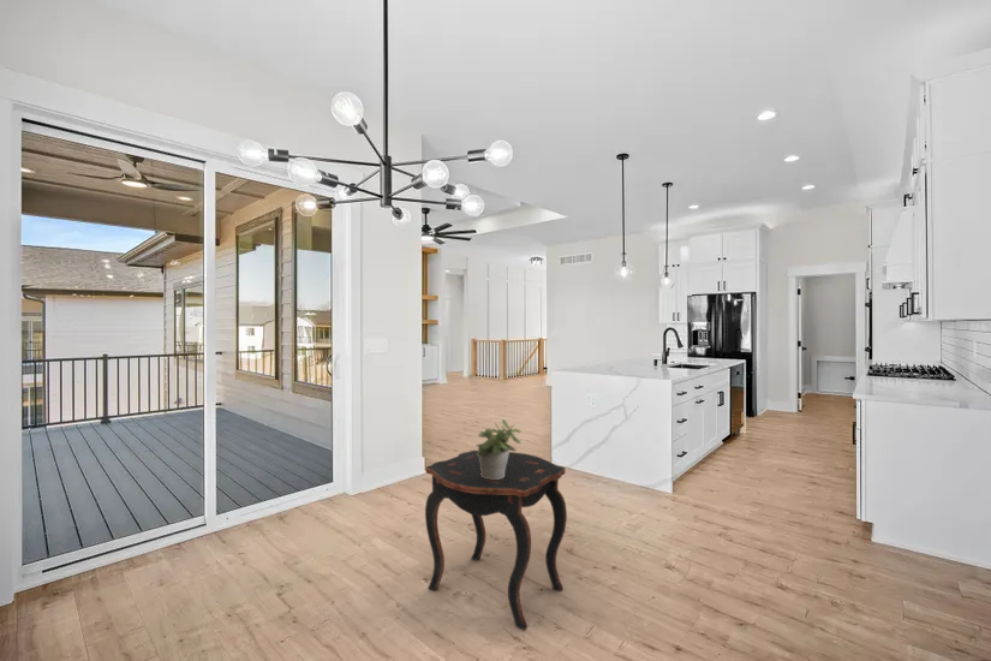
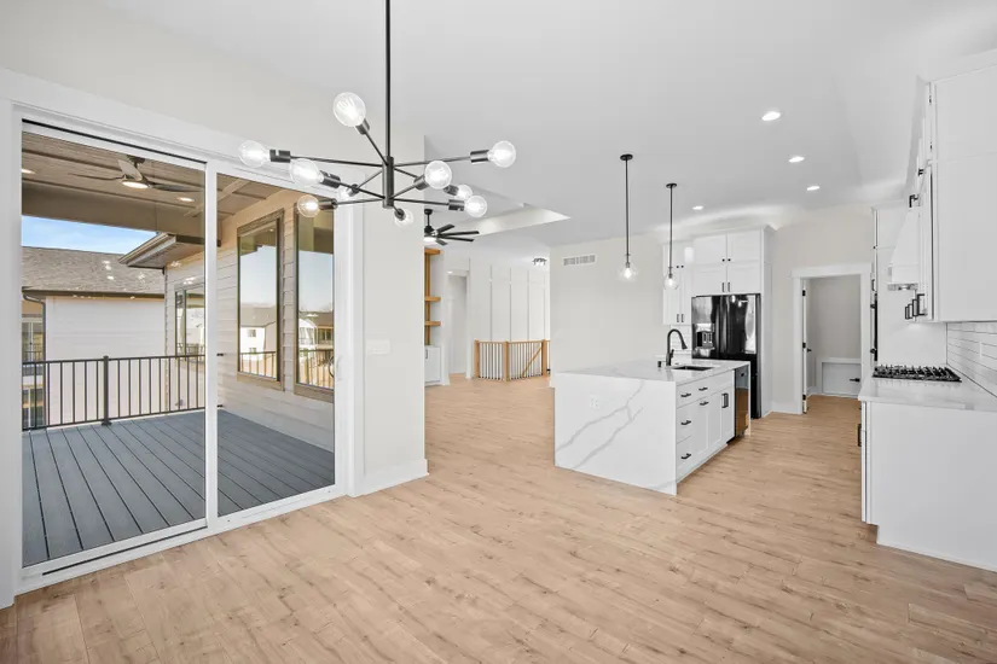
- potted plant (499, 449)
- side table (484, 528)
